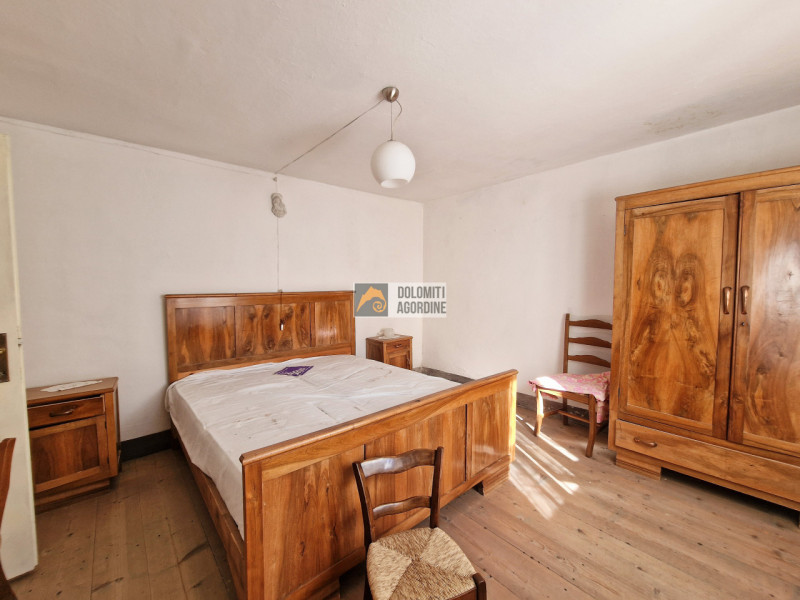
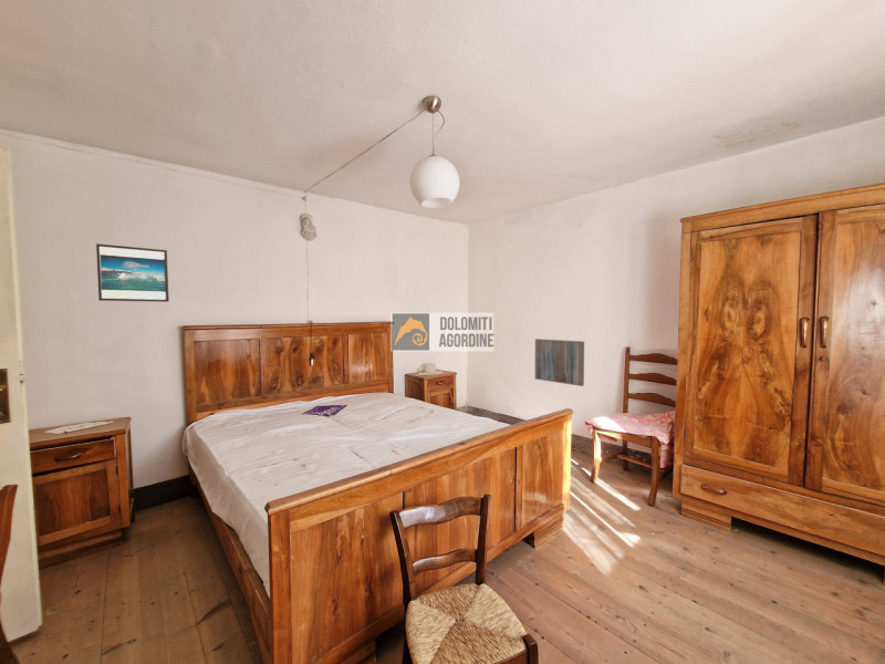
+ wall art (558, 361)
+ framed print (134, 273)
